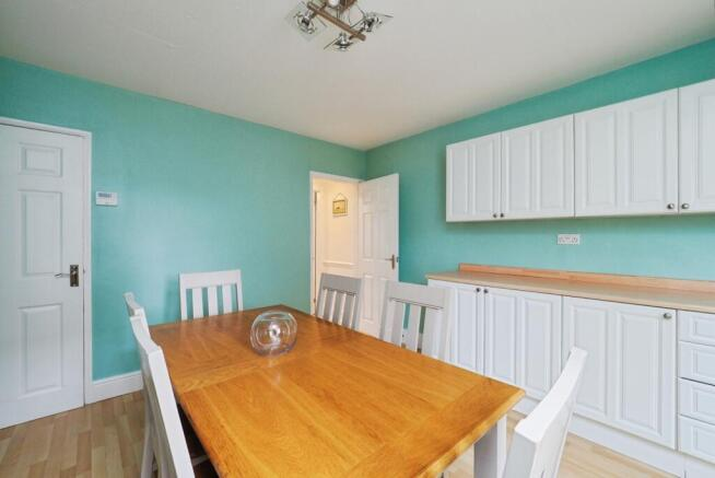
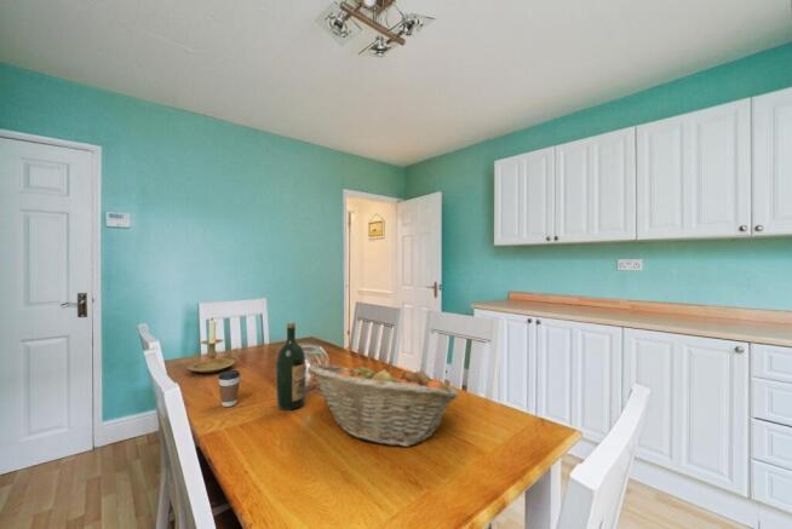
+ coffee cup (229, 387)
+ fruit basket (380, 391)
+ wine bottle (291, 364)
+ candle holder (212, 343)
